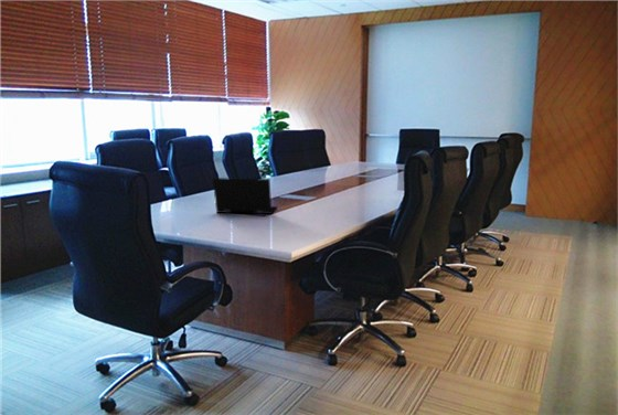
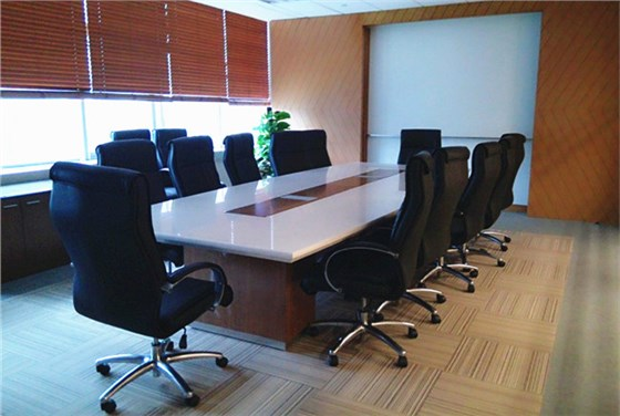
- laptop (246, 193)
